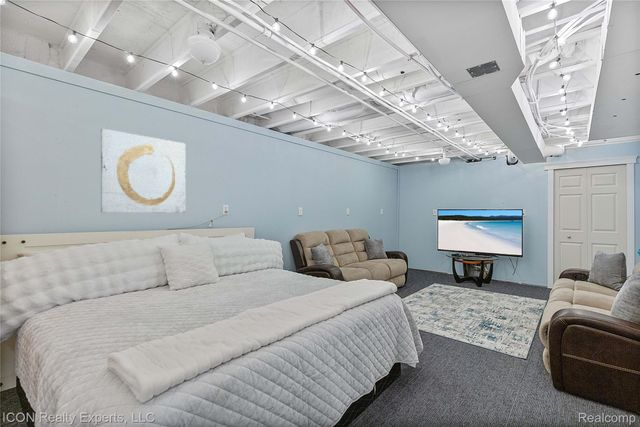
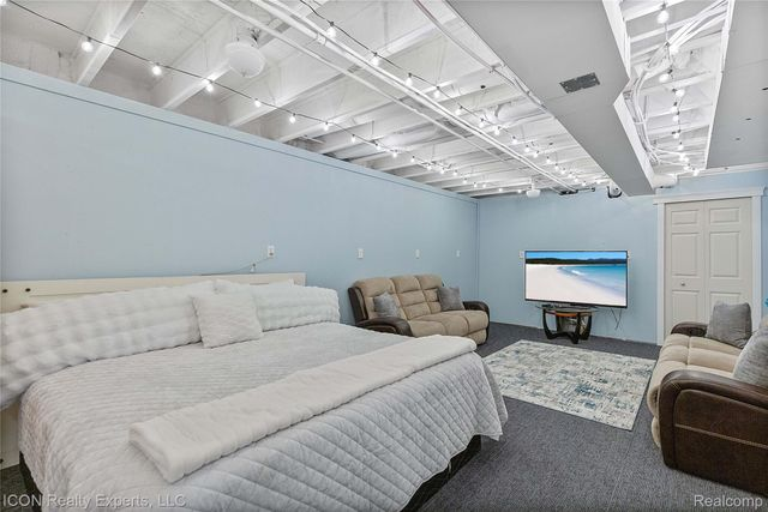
- wall art (147, 174)
